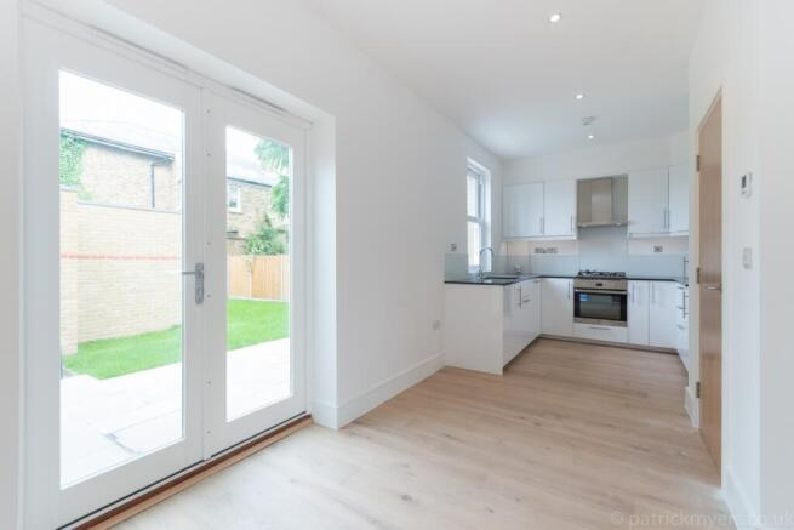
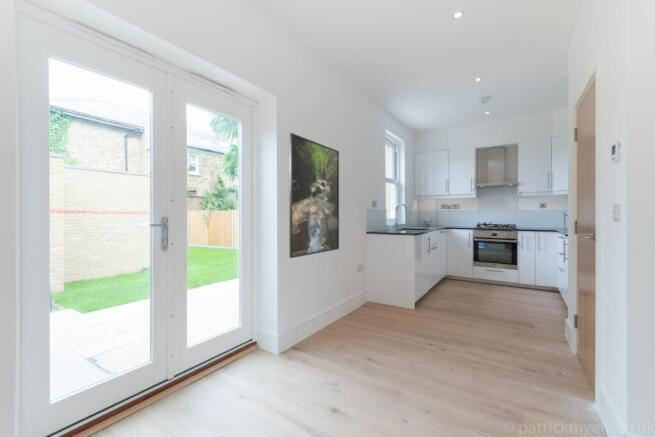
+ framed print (317, 198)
